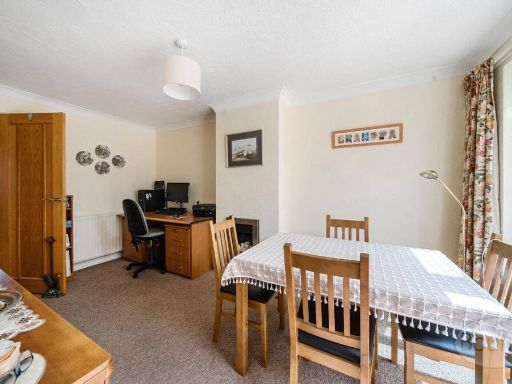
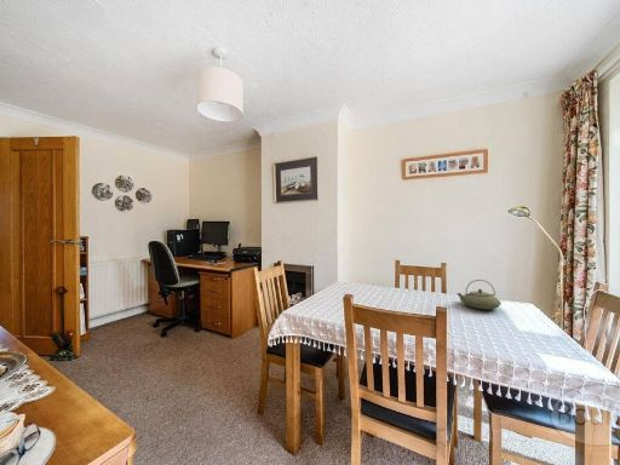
+ teapot (477, 293)
